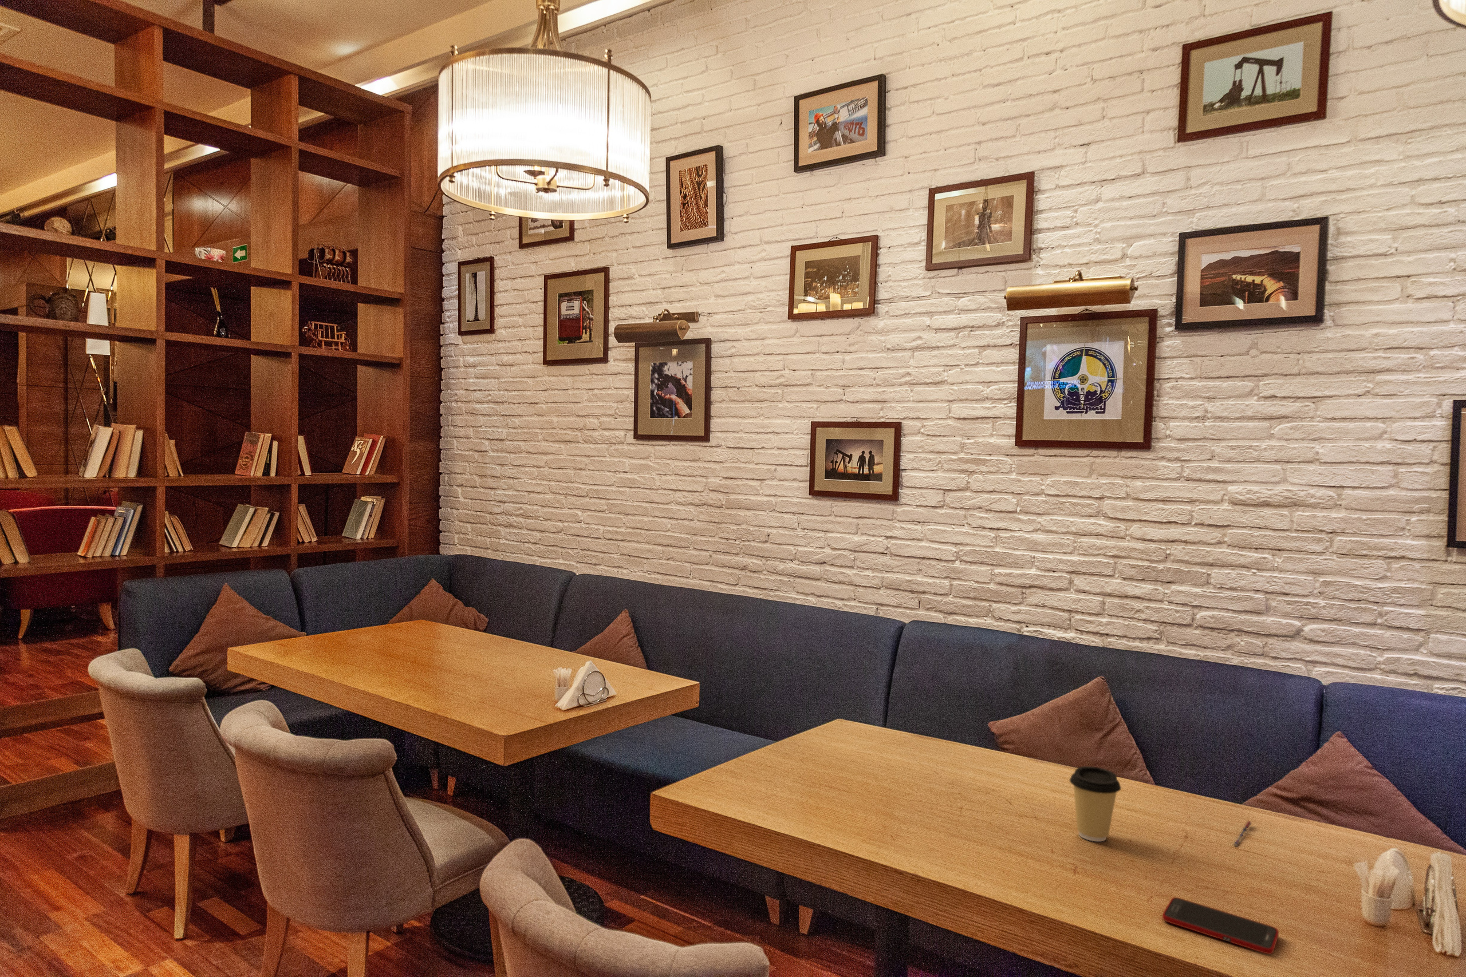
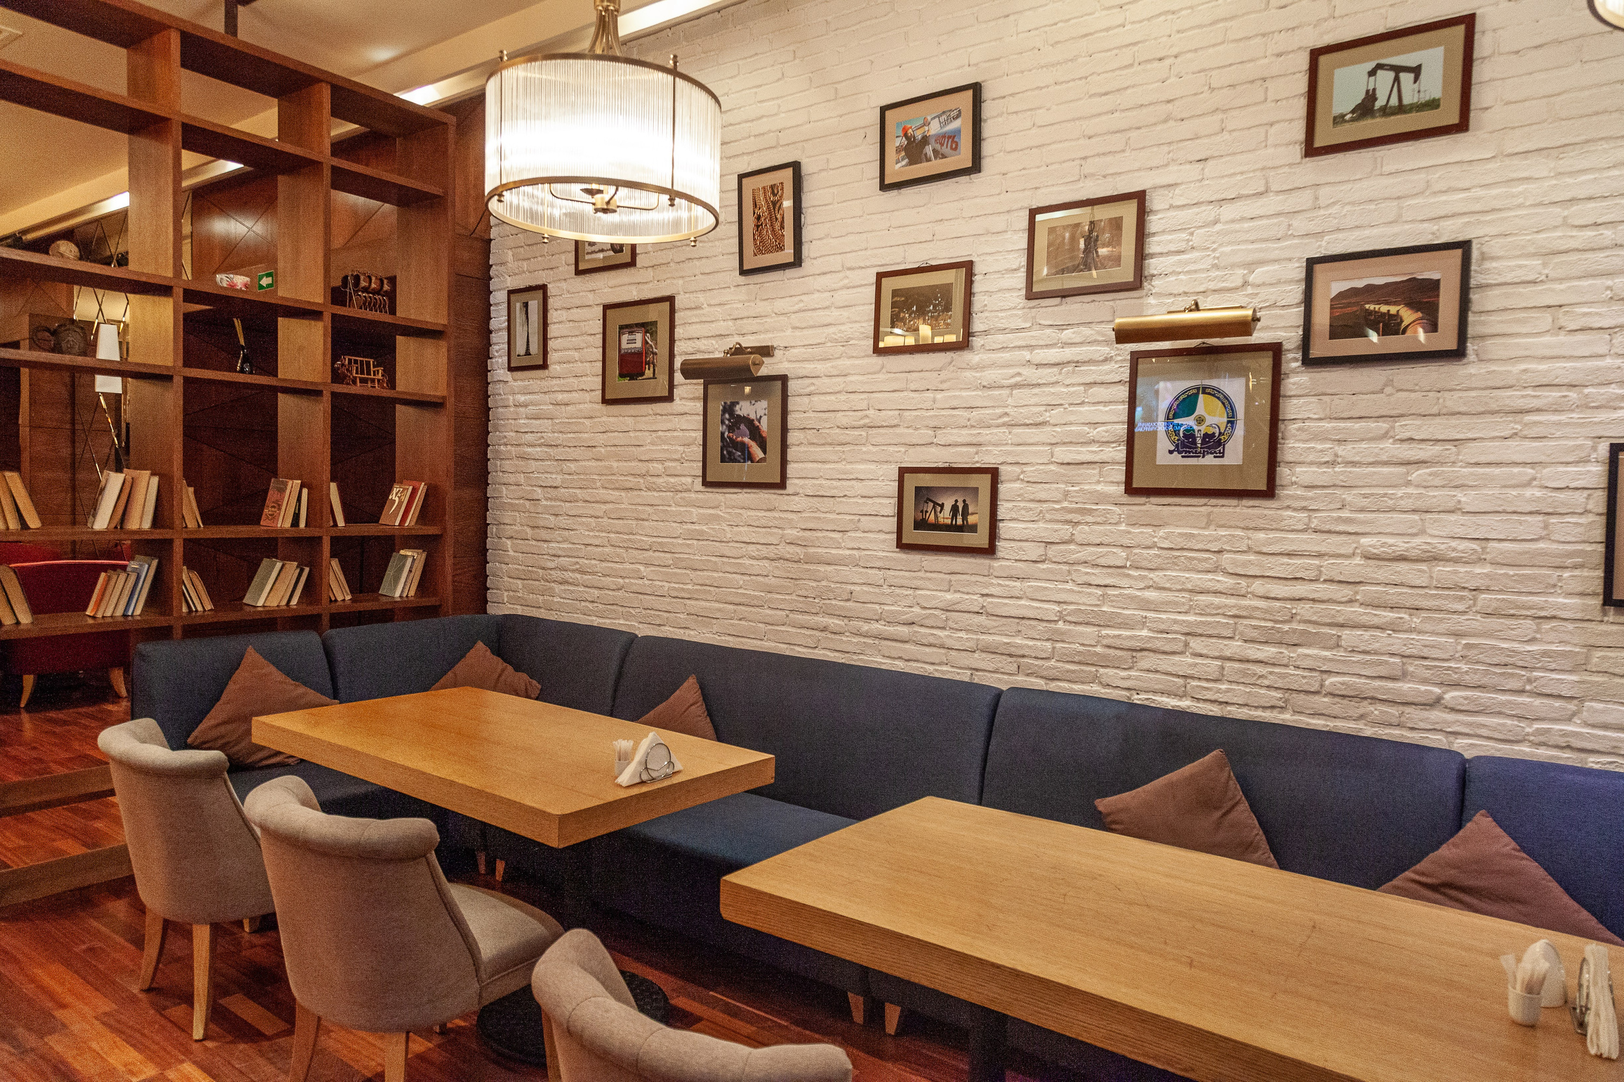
- cell phone (1219, 925)
- coffee cup (1094, 804)
- pen (1242, 833)
